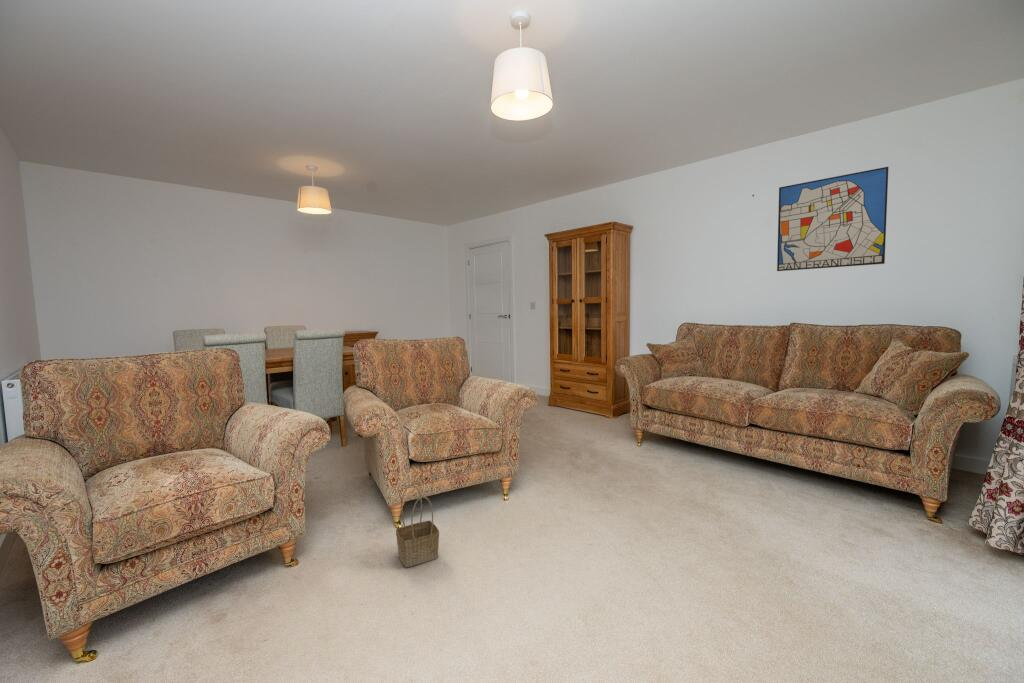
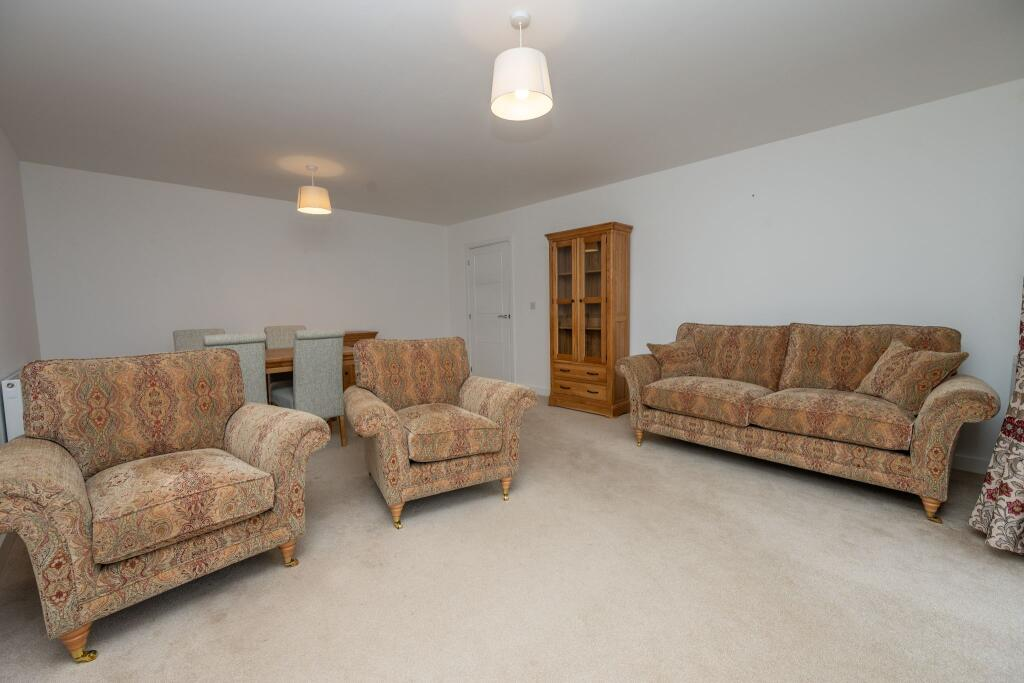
- basket (417, 523)
- wall art (828, 223)
